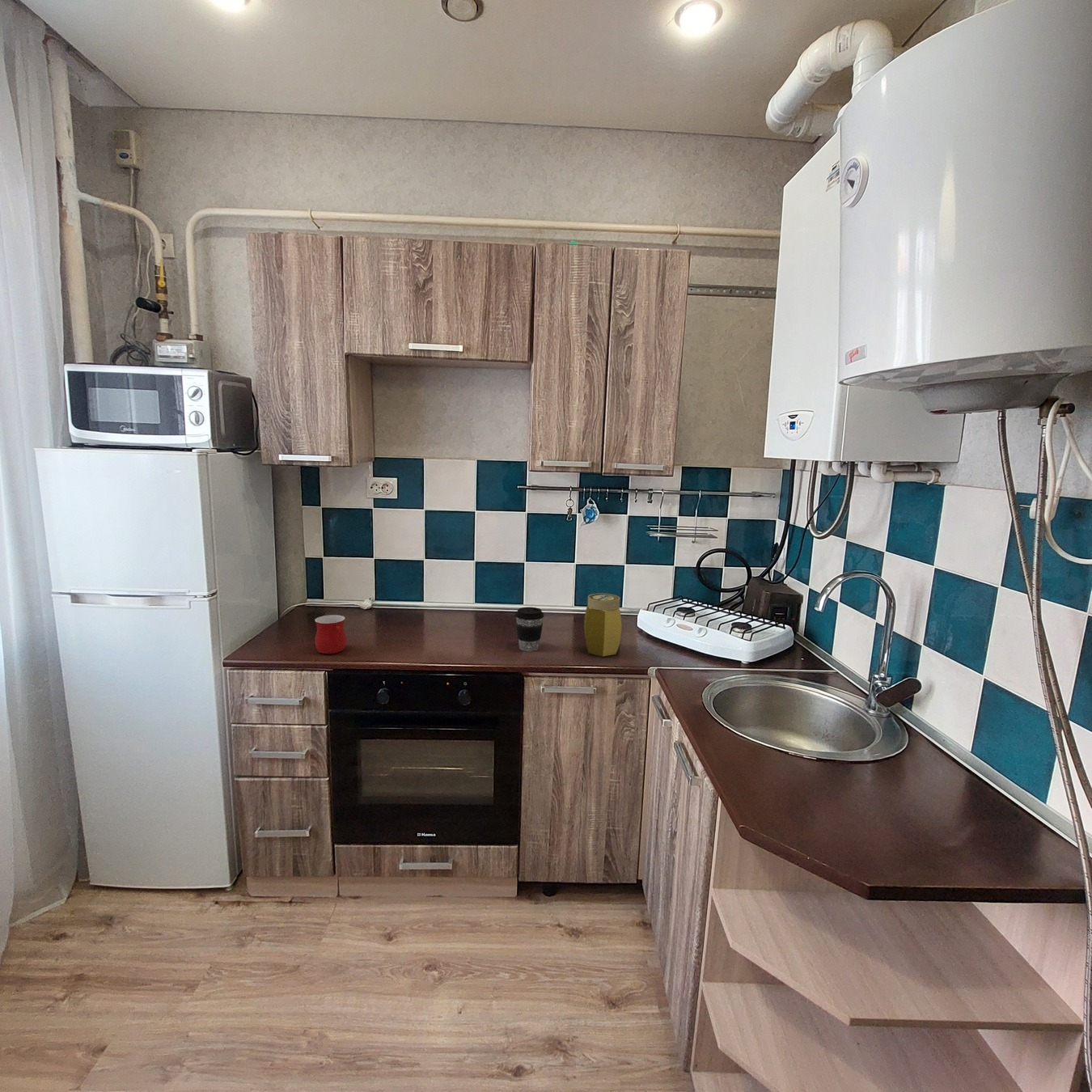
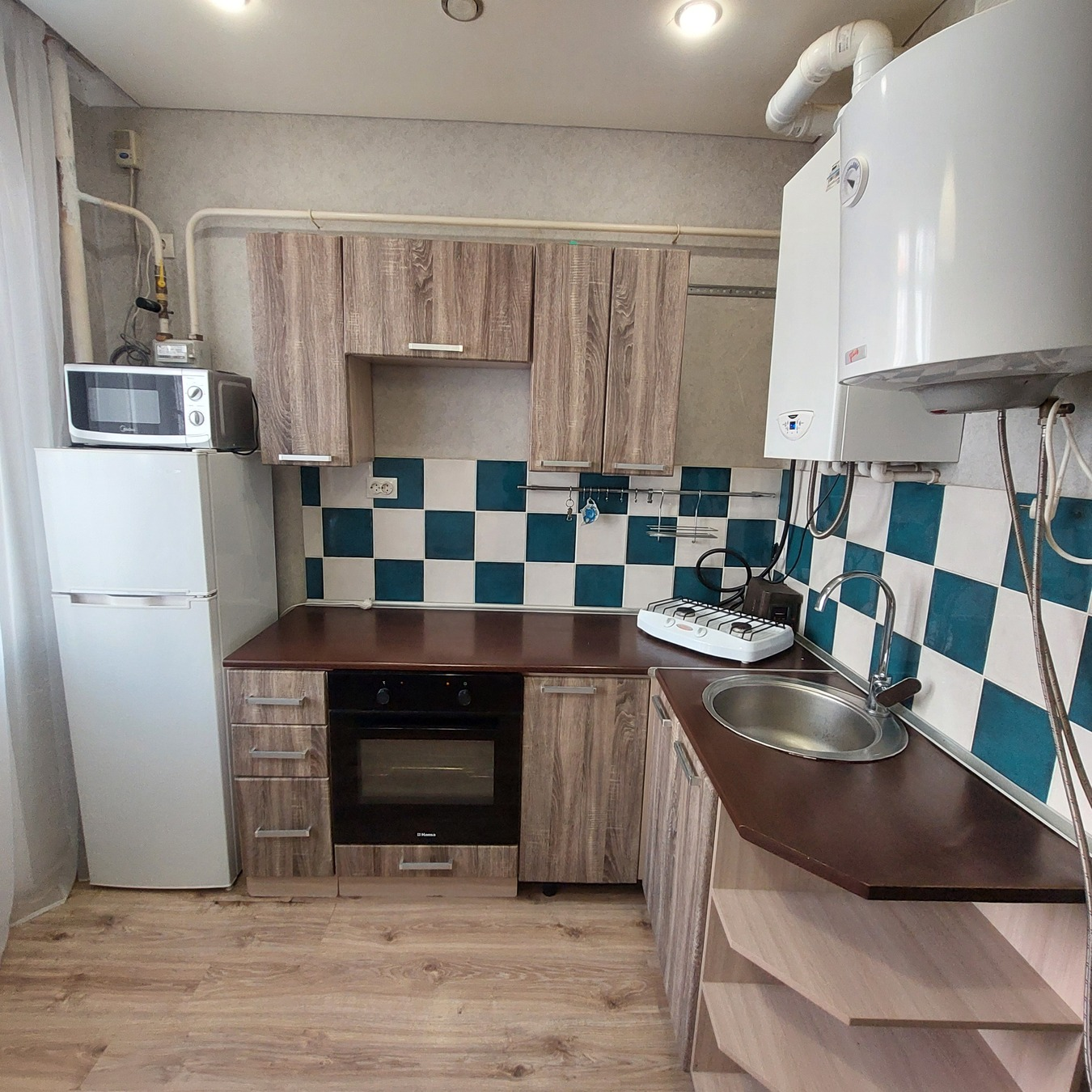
- jar (603, 624)
- coffee cup (529, 629)
- mug (332, 635)
